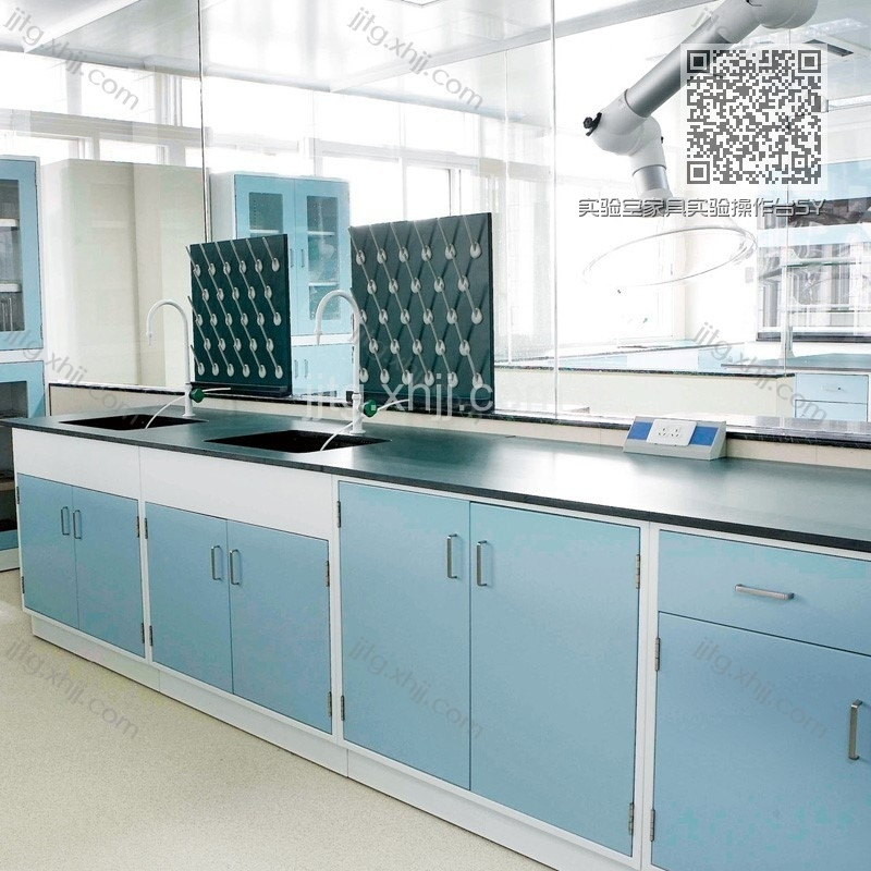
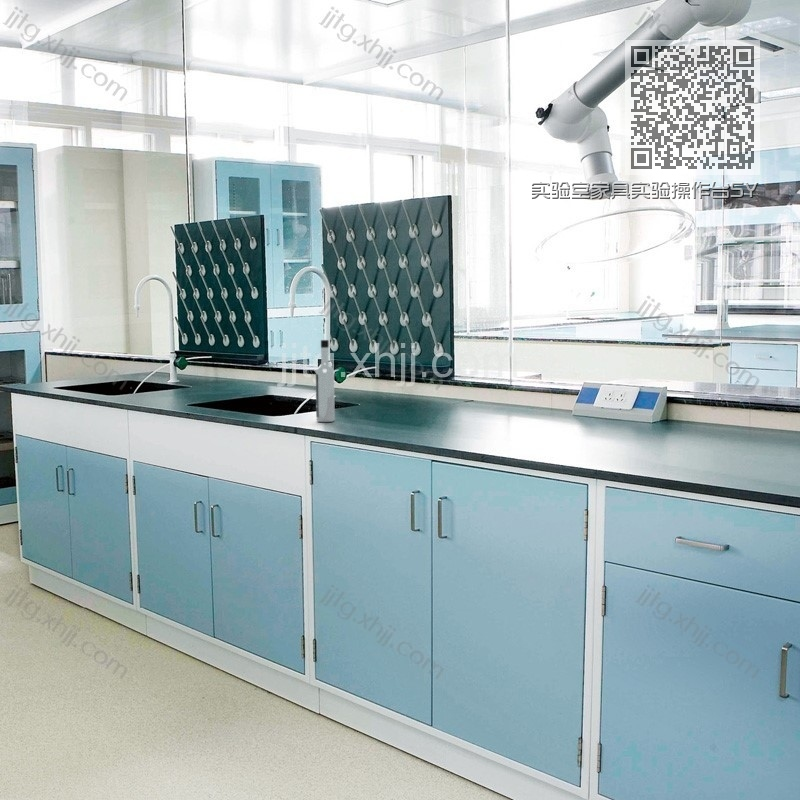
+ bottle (324, 380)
